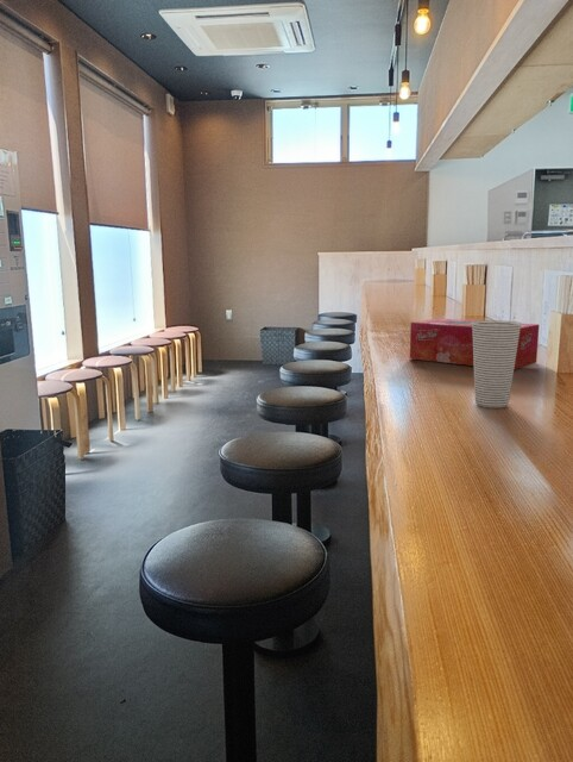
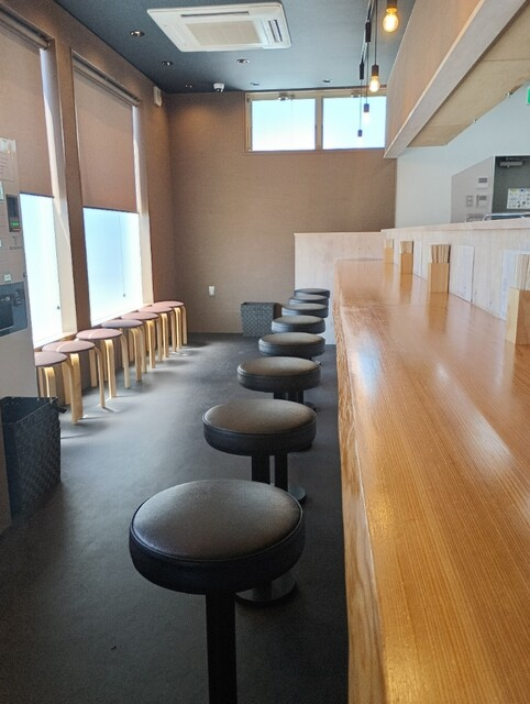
- cup (493, 363)
- tissue box (472, 342)
